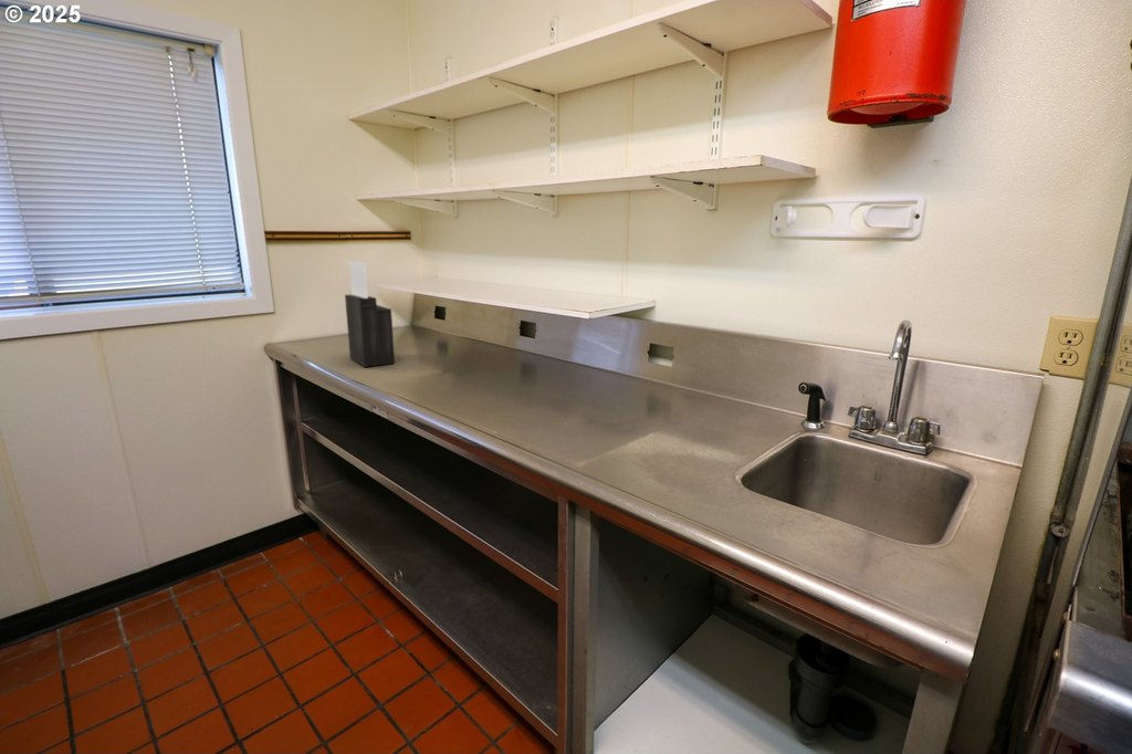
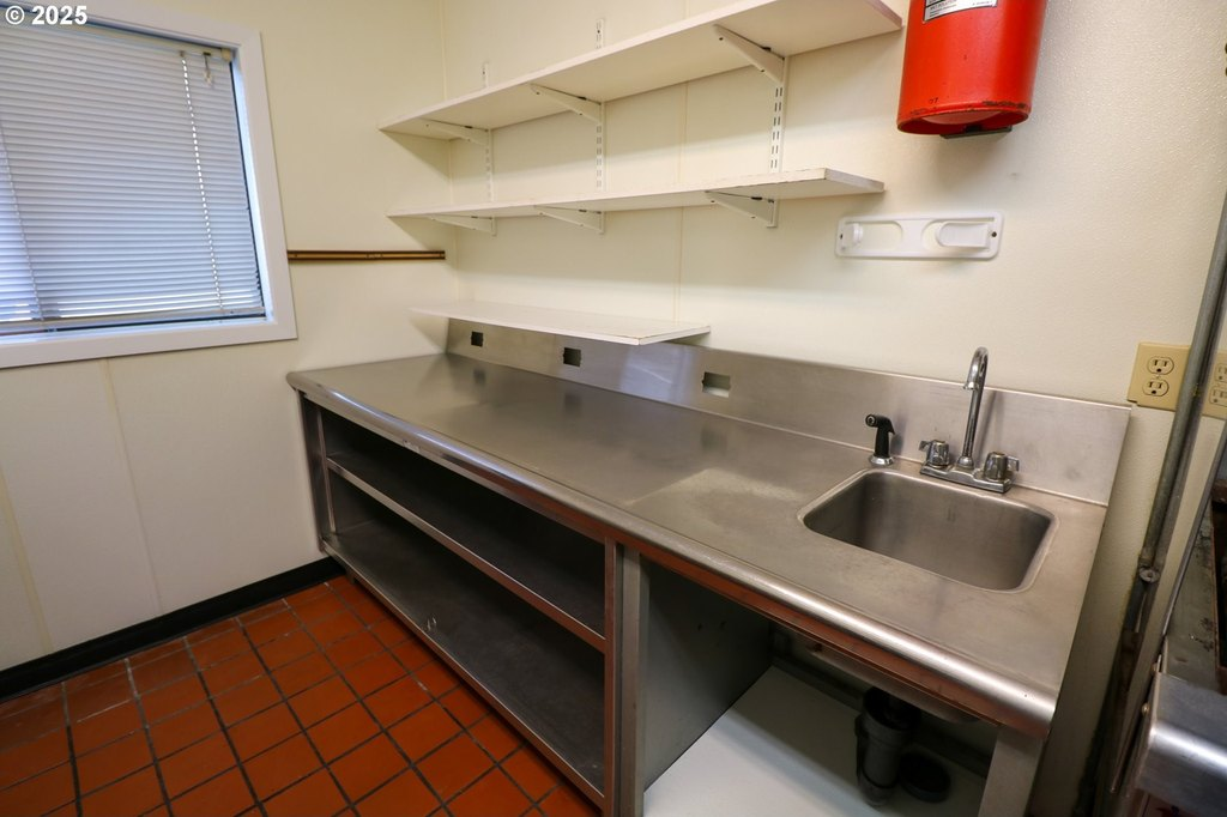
- knife block (371, 312)
